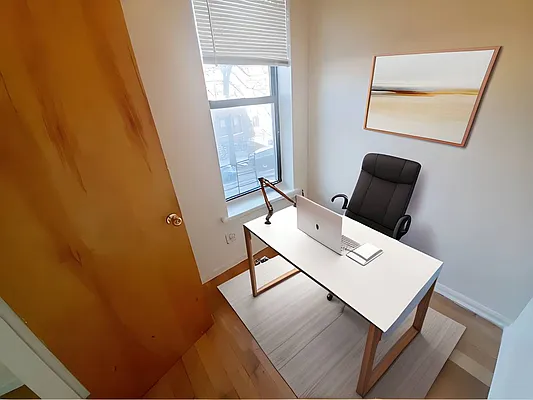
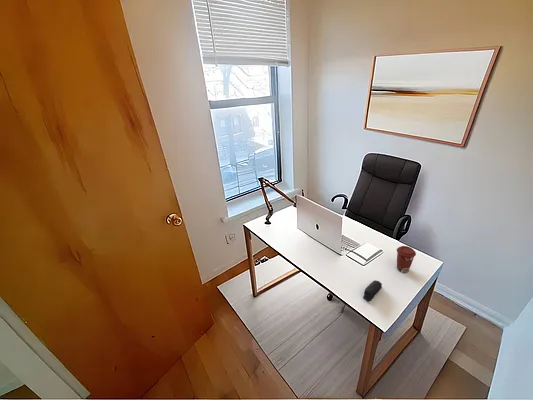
+ stapler (373, 288)
+ coffee cup (404, 259)
